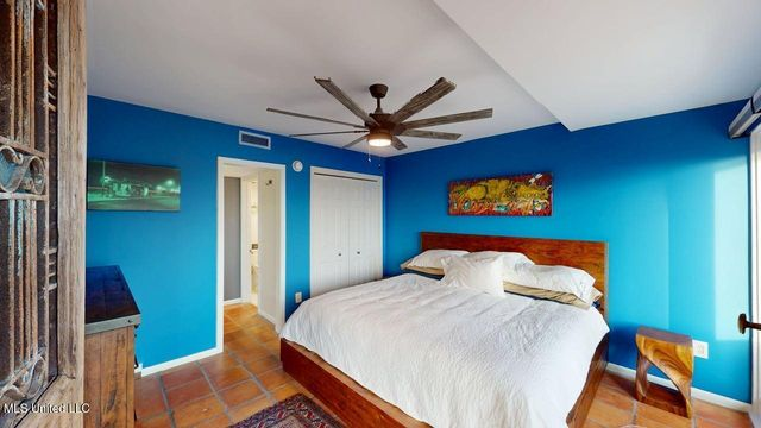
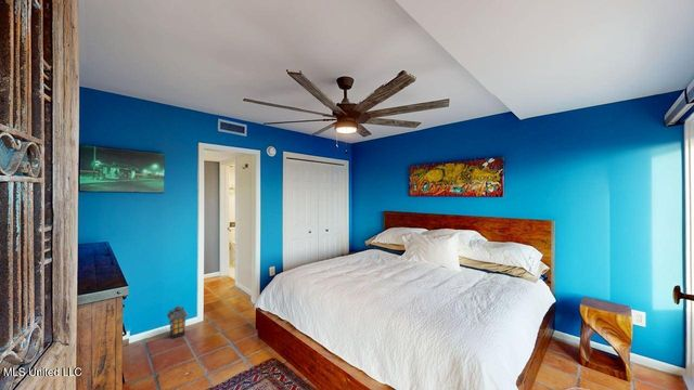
+ lantern (177, 320)
